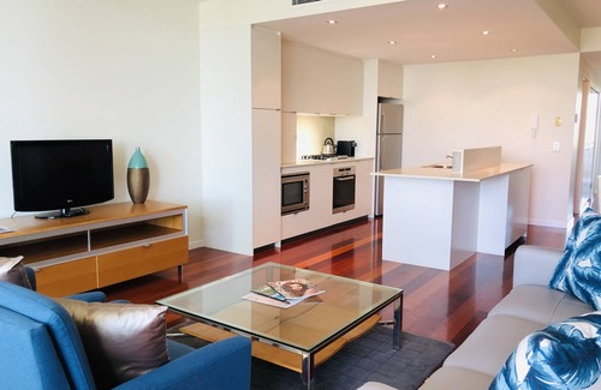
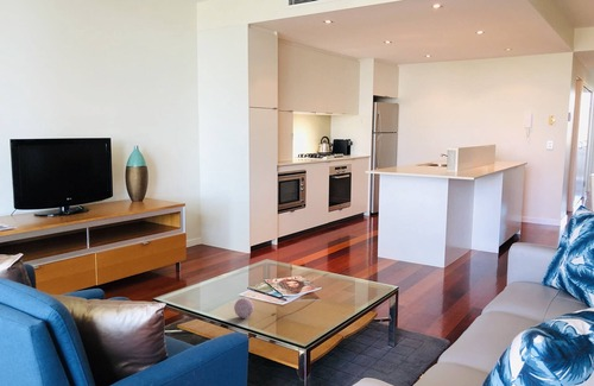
+ decorative ball (244, 308)
